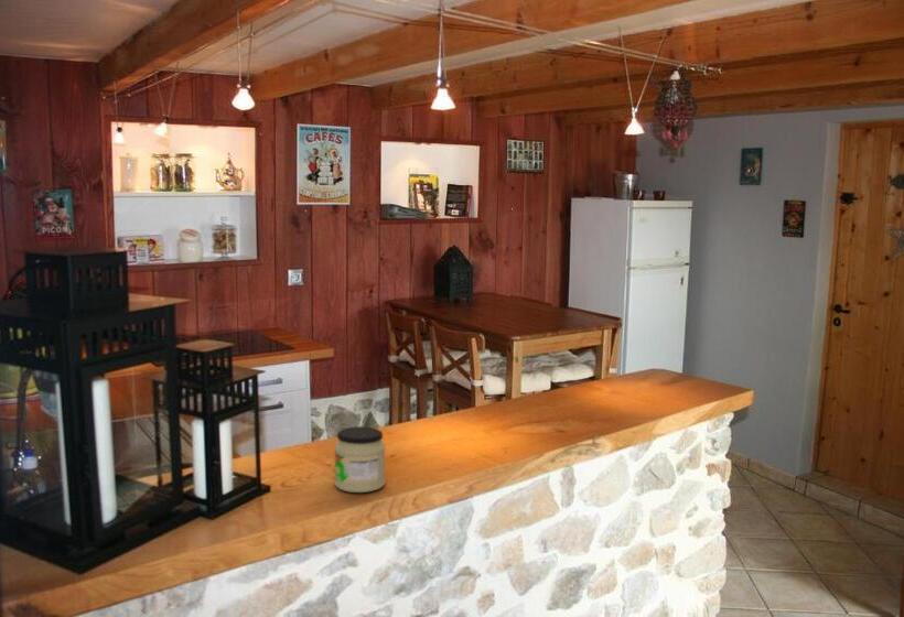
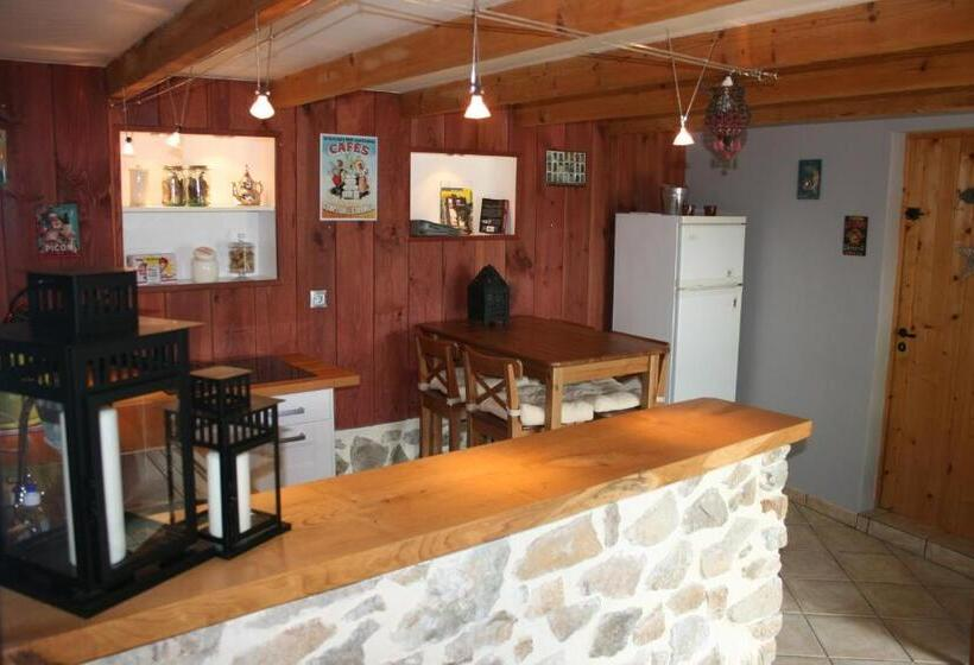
- jar (359, 458)
